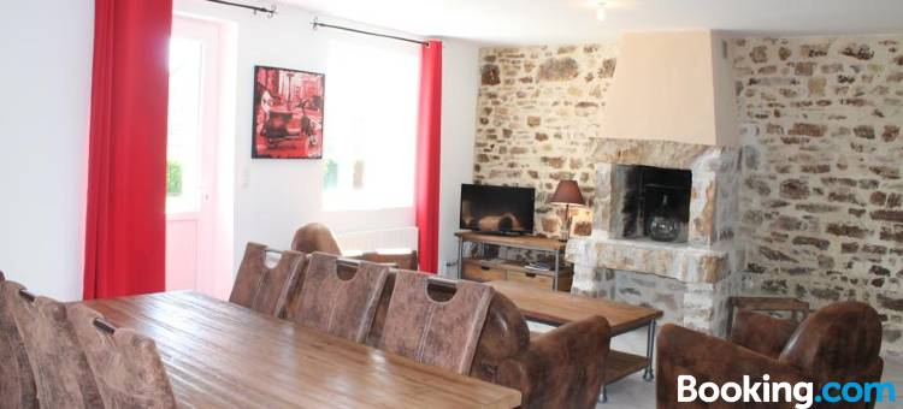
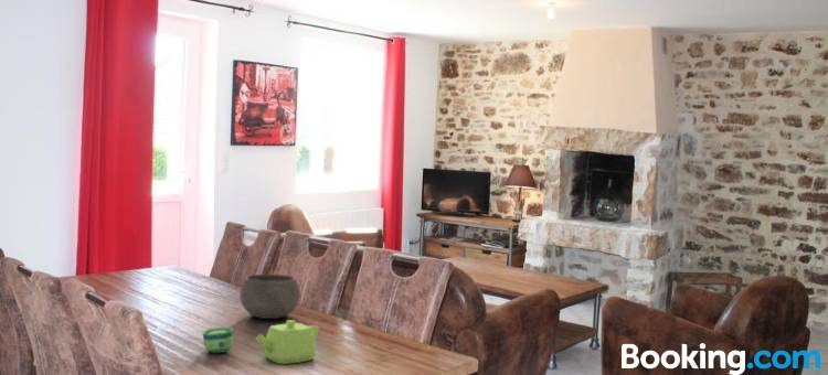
+ cup (214, 340)
+ teapot (288, 340)
+ bowl (269, 297)
